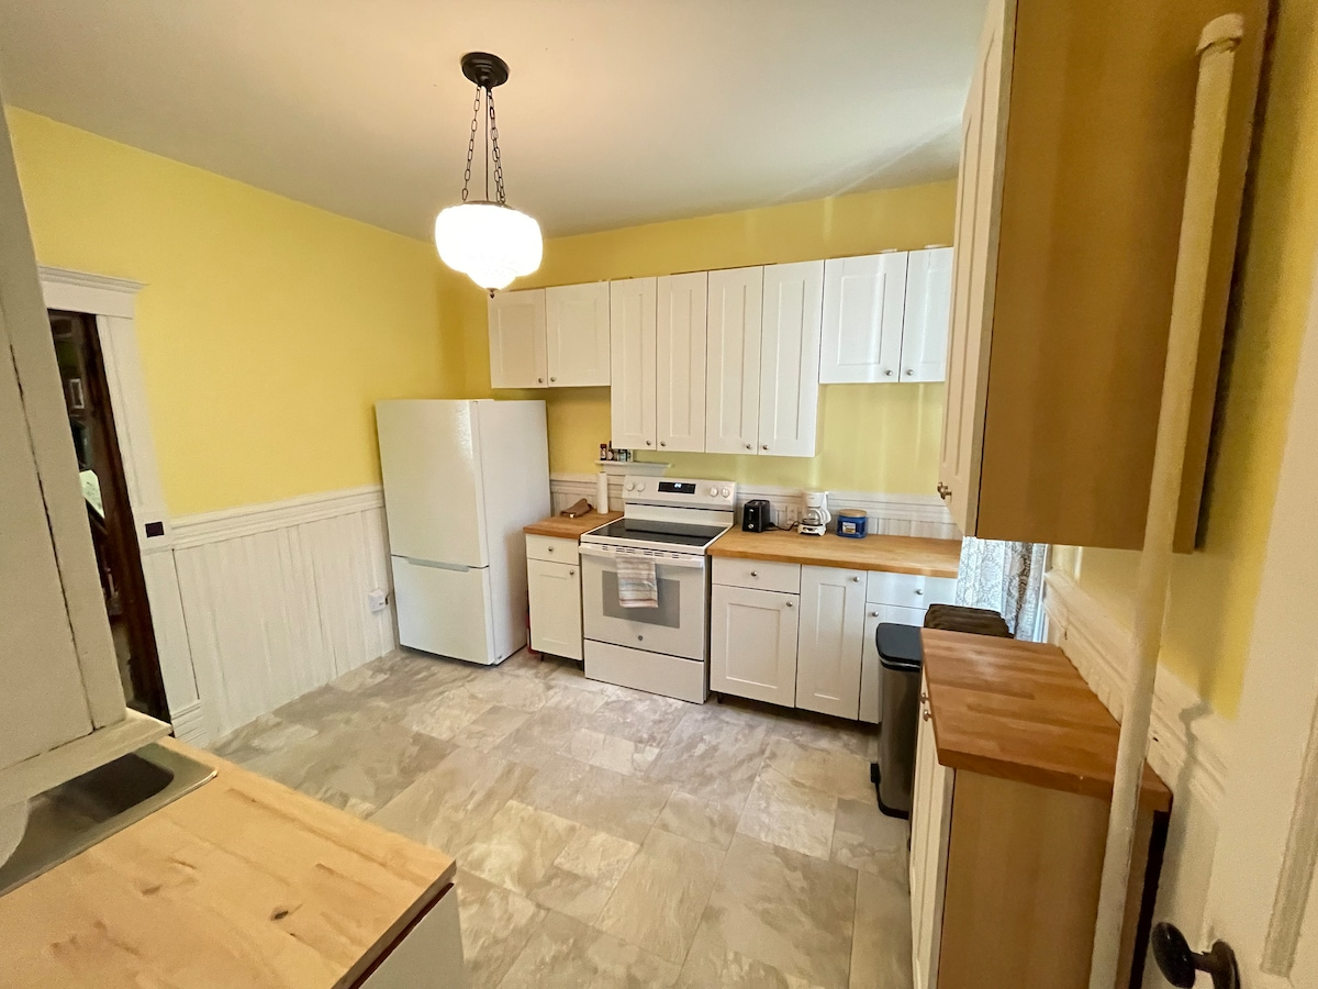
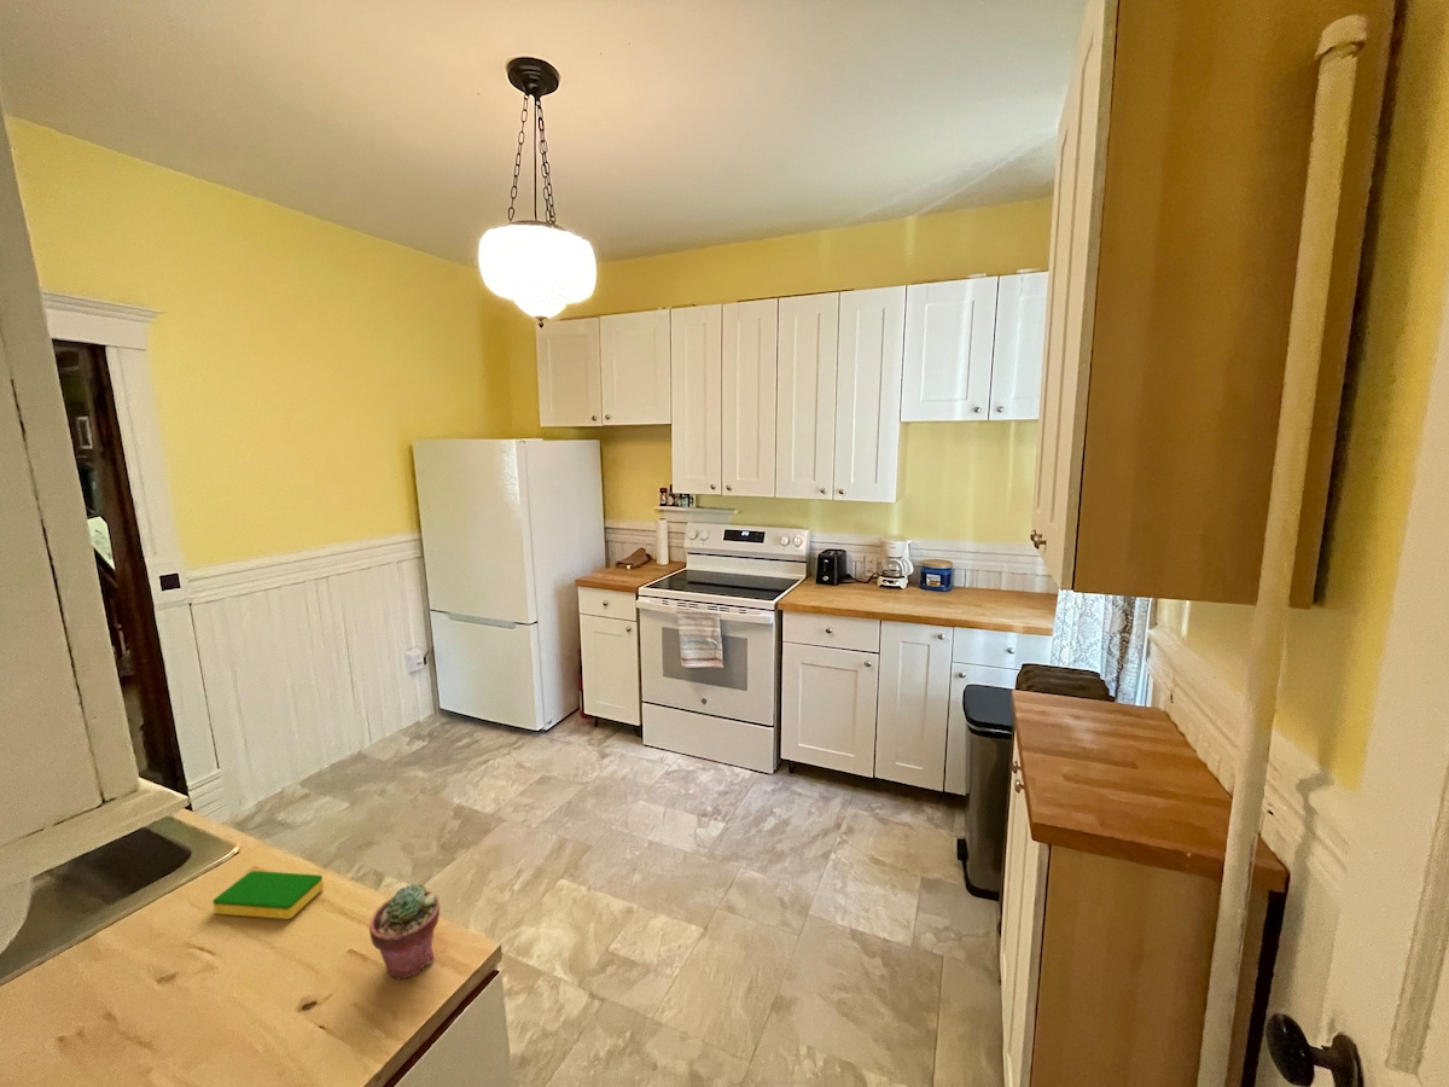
+ potted succulent (406, 926)
+ dish sponge (269, 894)
